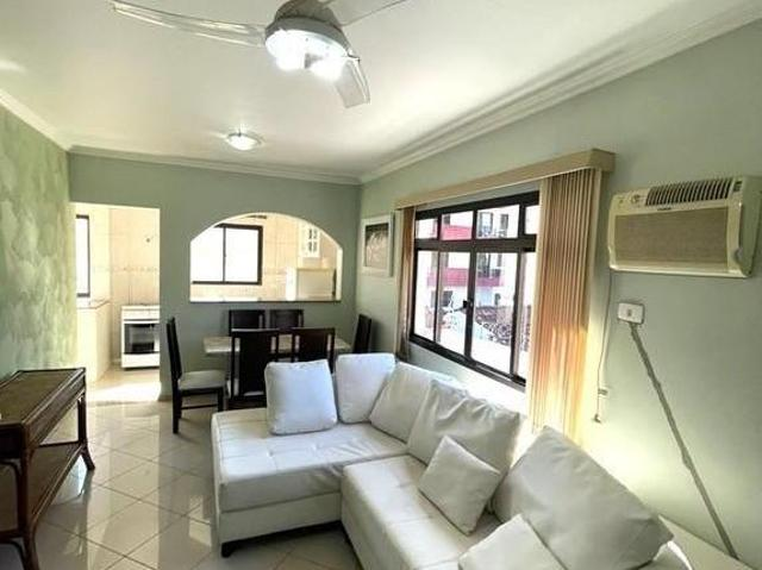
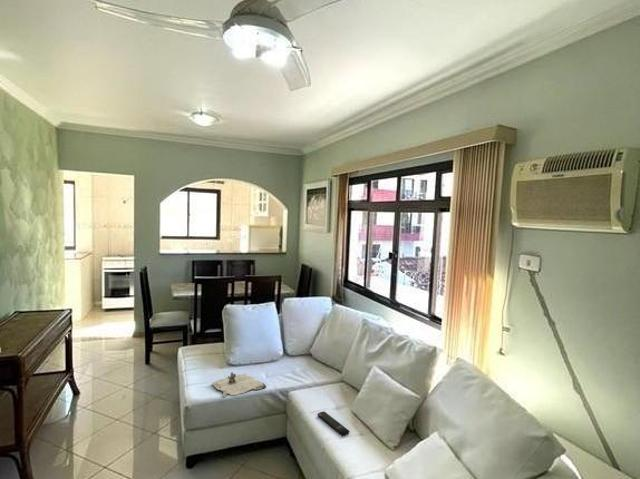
+ remote control (332, 422)
+ magazine (237, 378)
